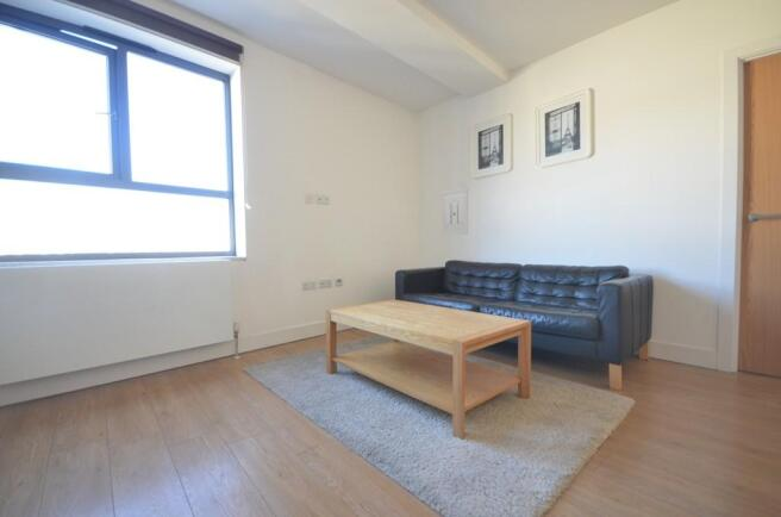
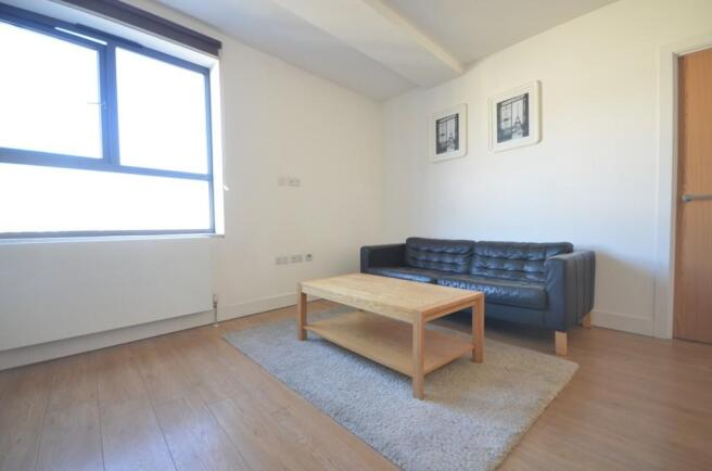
- wall art (454, 212)
